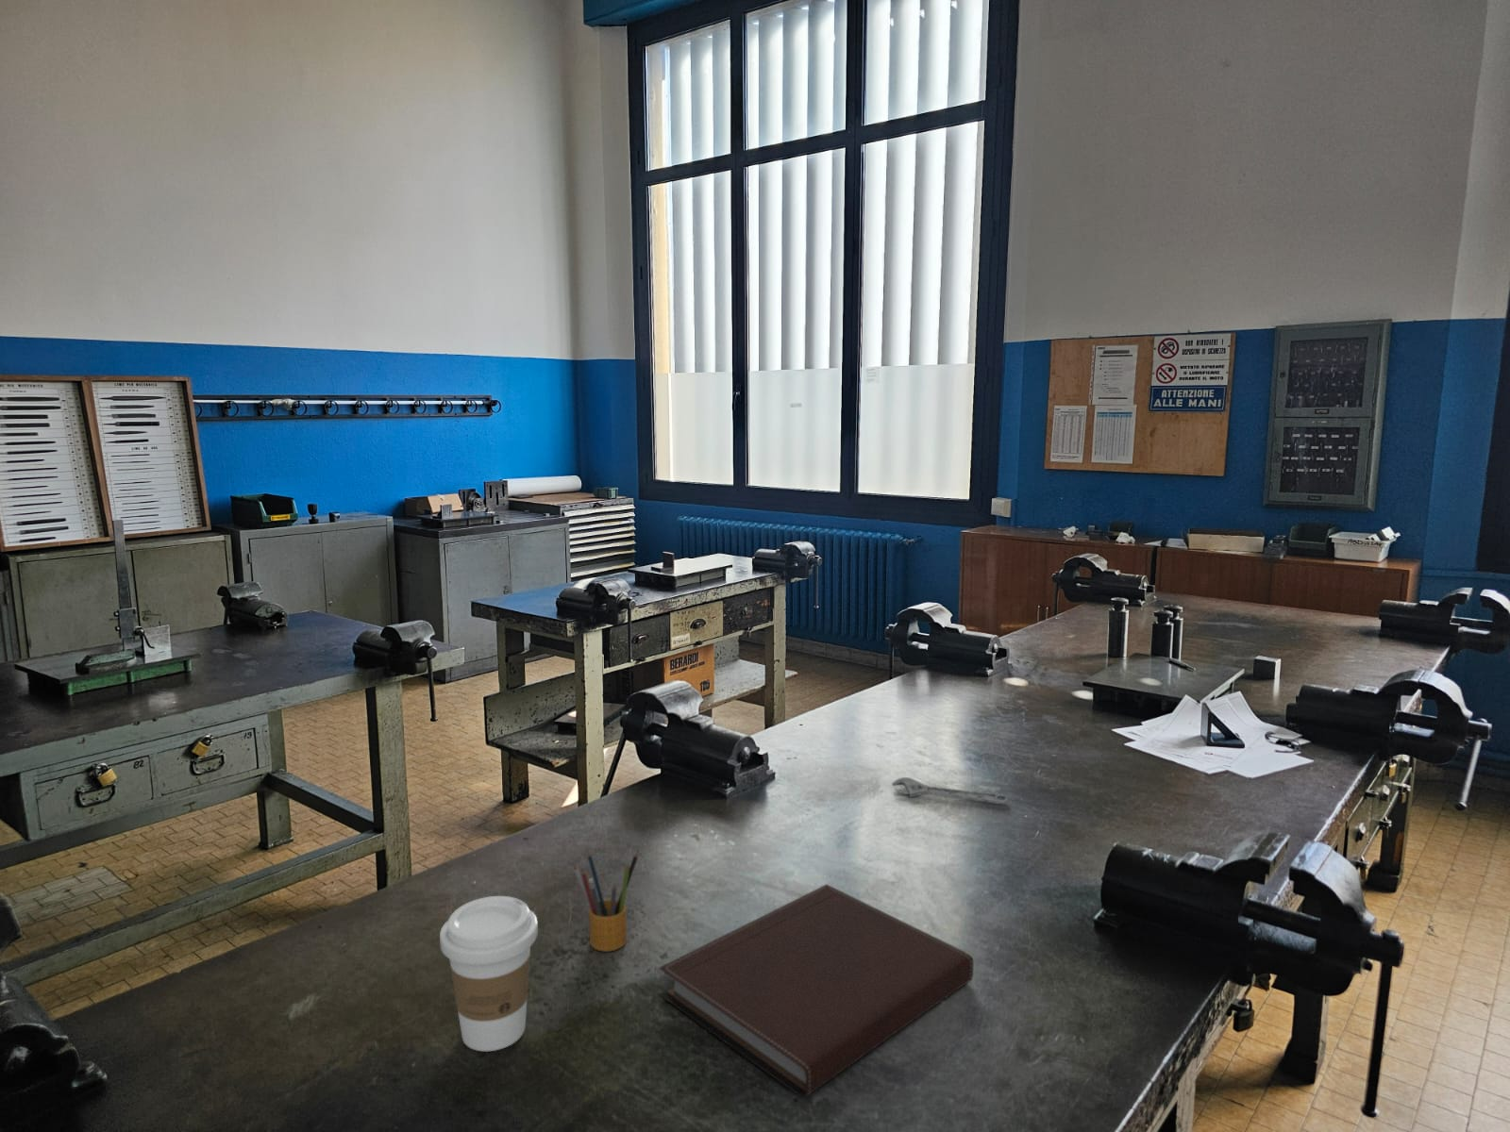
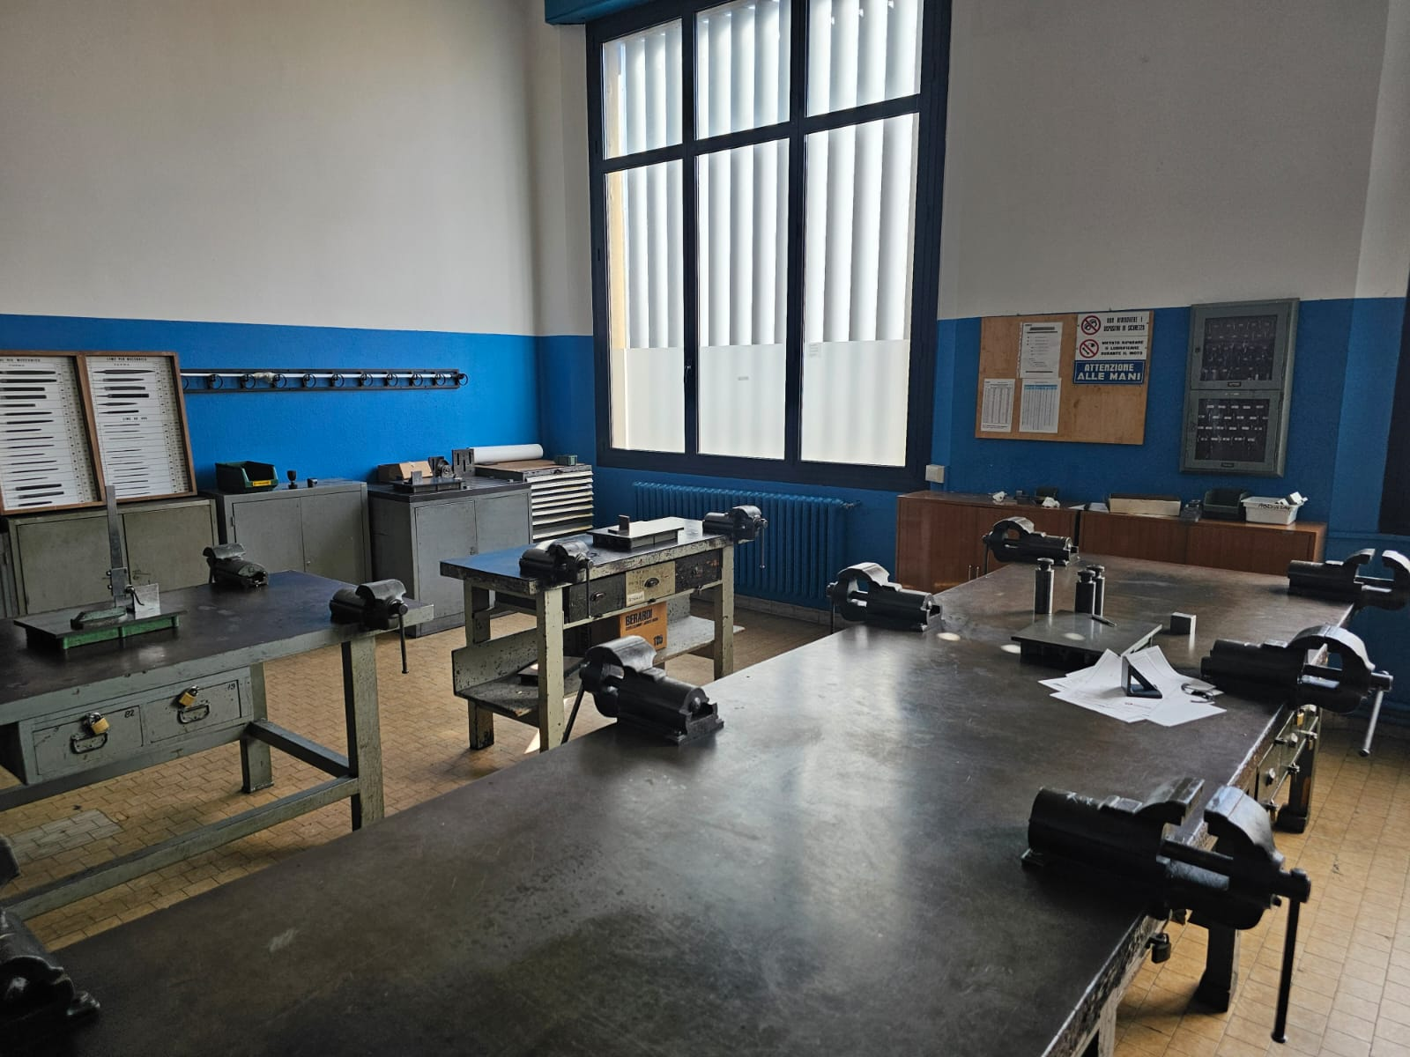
- notebook (817, 975)
- coffee cup (491, 974)
- pencil box (609, 899)
- adjustable wrench (946, 791)
